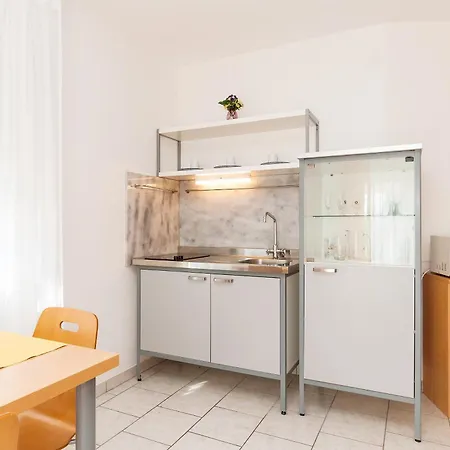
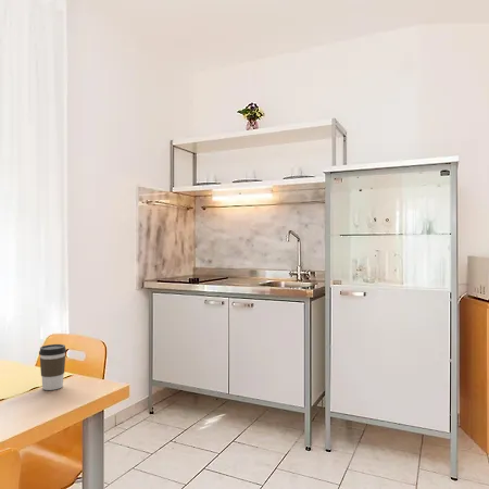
+ coffee cup (52, 366)
